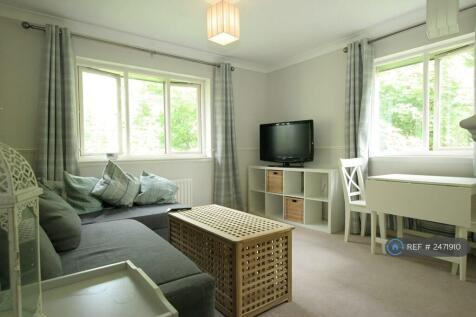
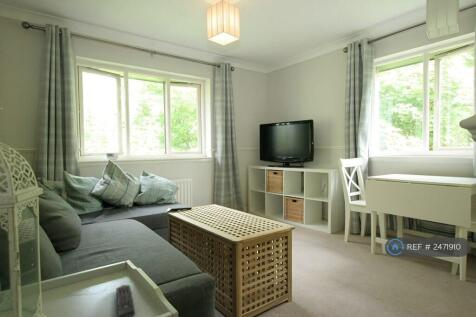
+ remote control (124, 298)
